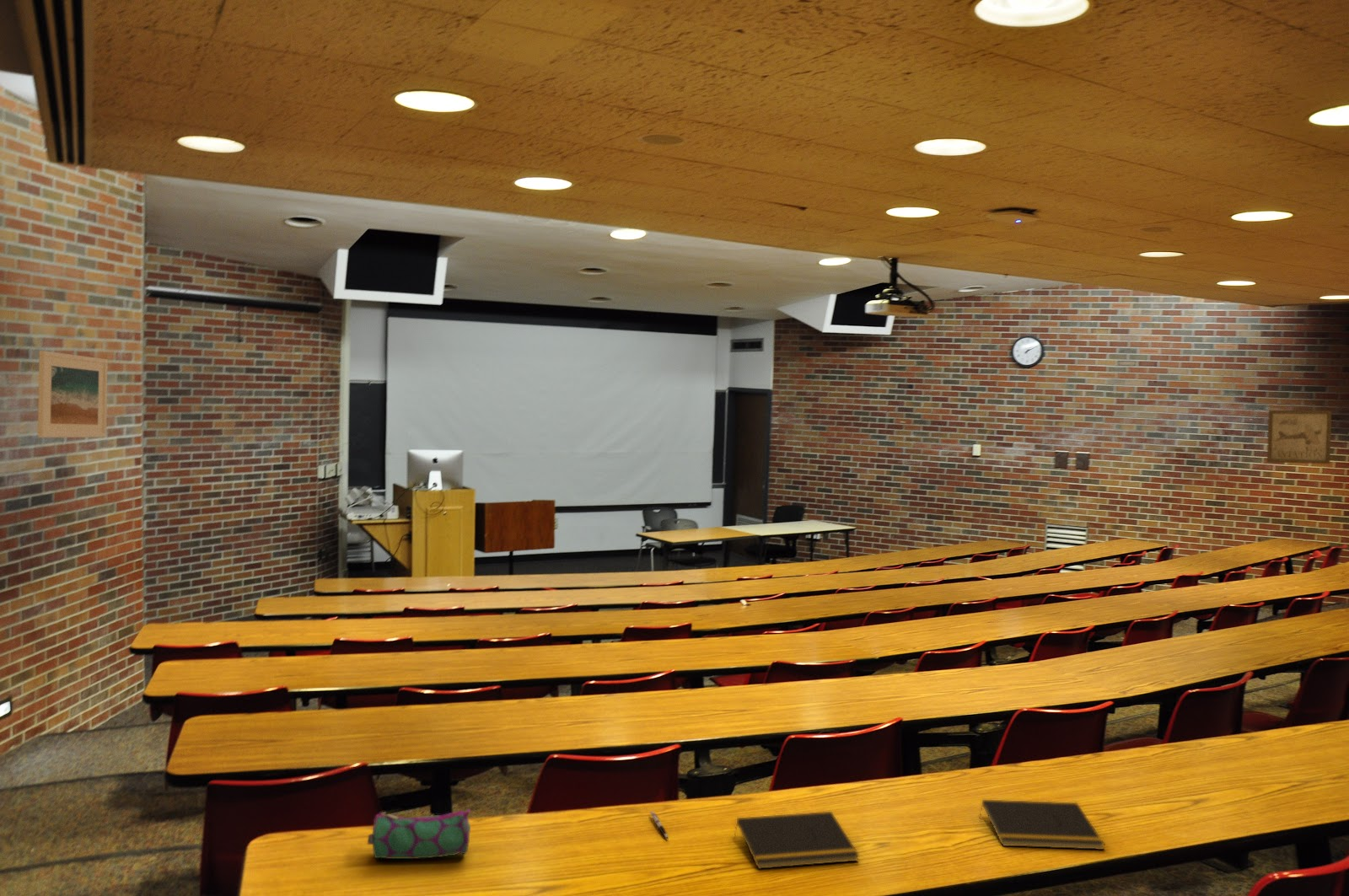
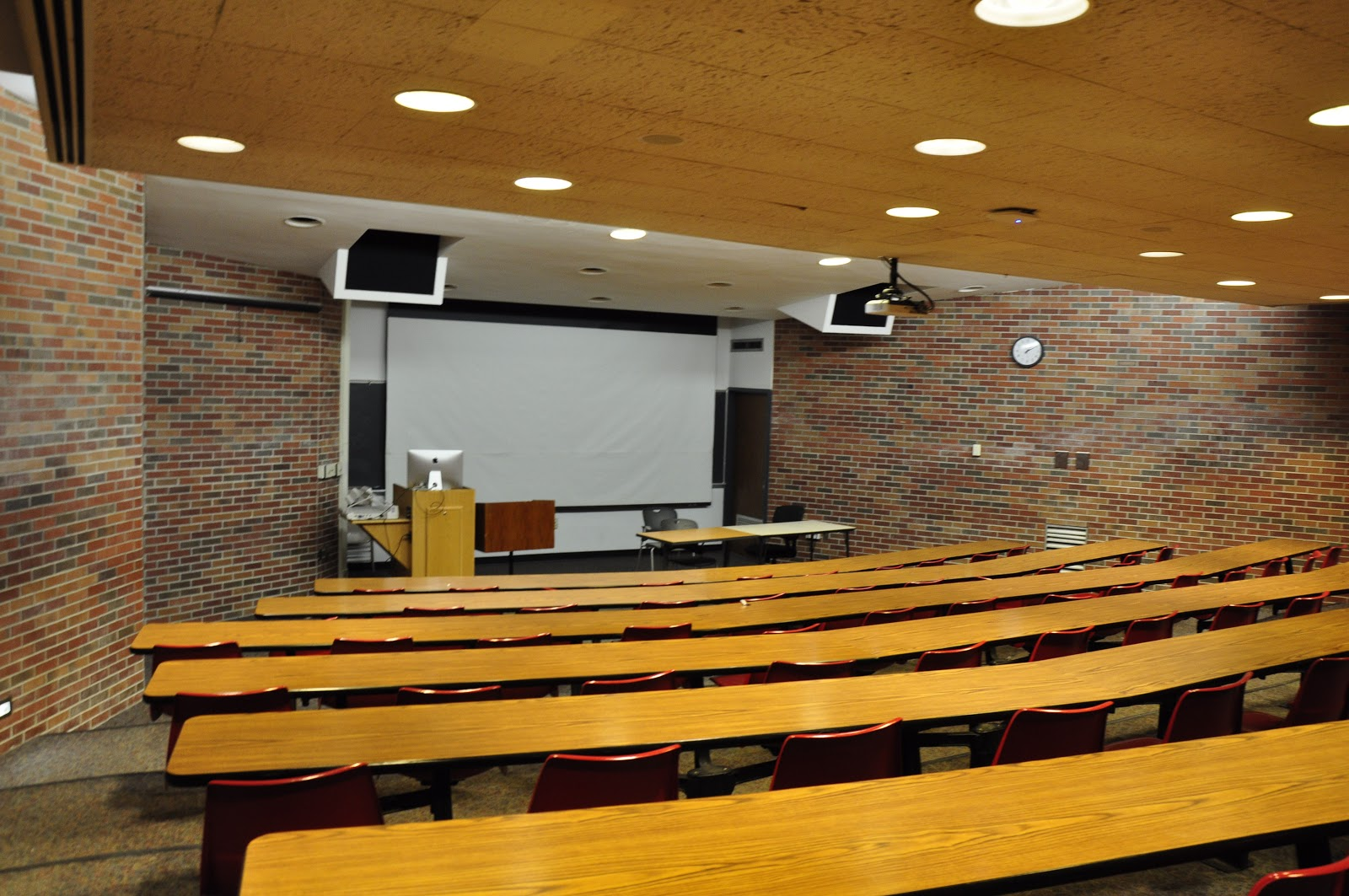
- wall art (1298, 437)
- pen (659, 824)
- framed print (74, 396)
- notepad (796, 839)
- pencil case (421, 833)
- notepad (1040, 824)
